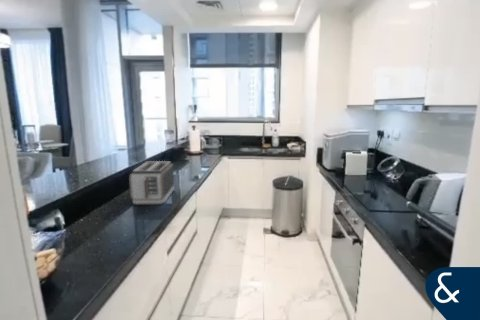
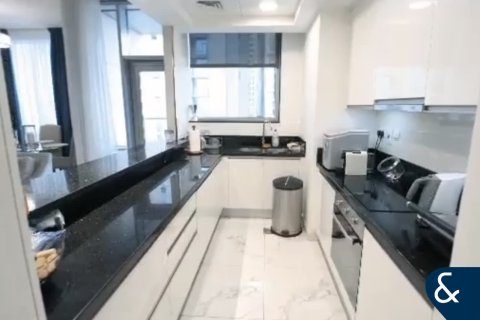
- toaster (153, 182)
